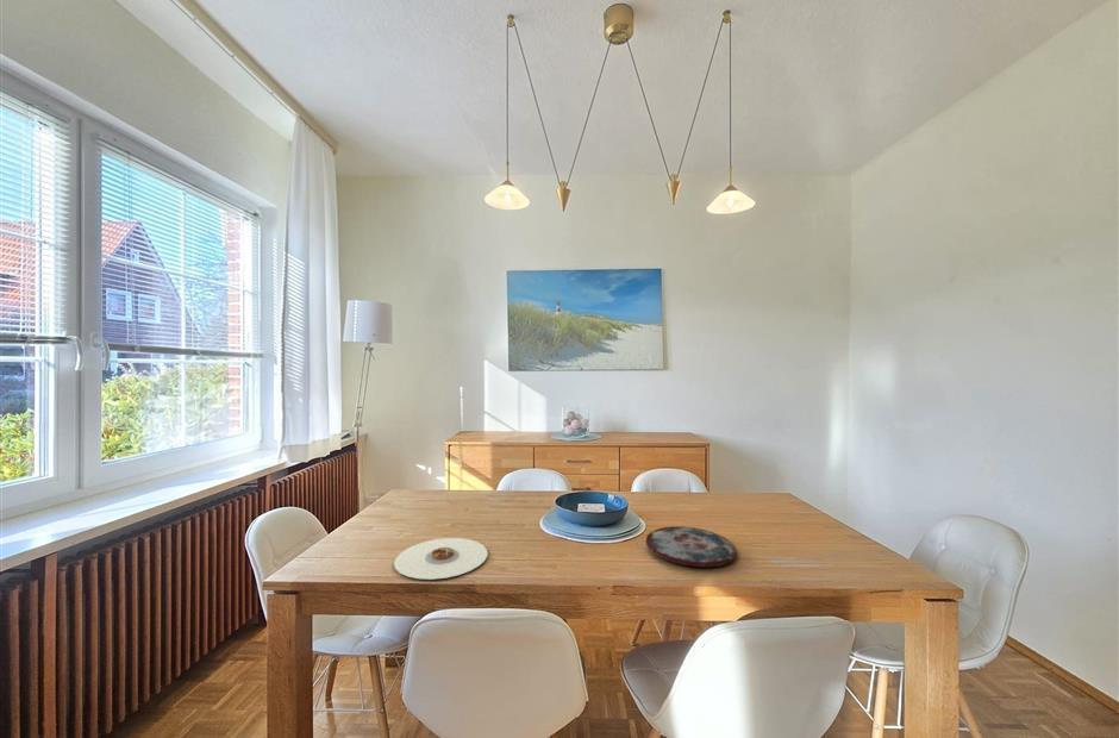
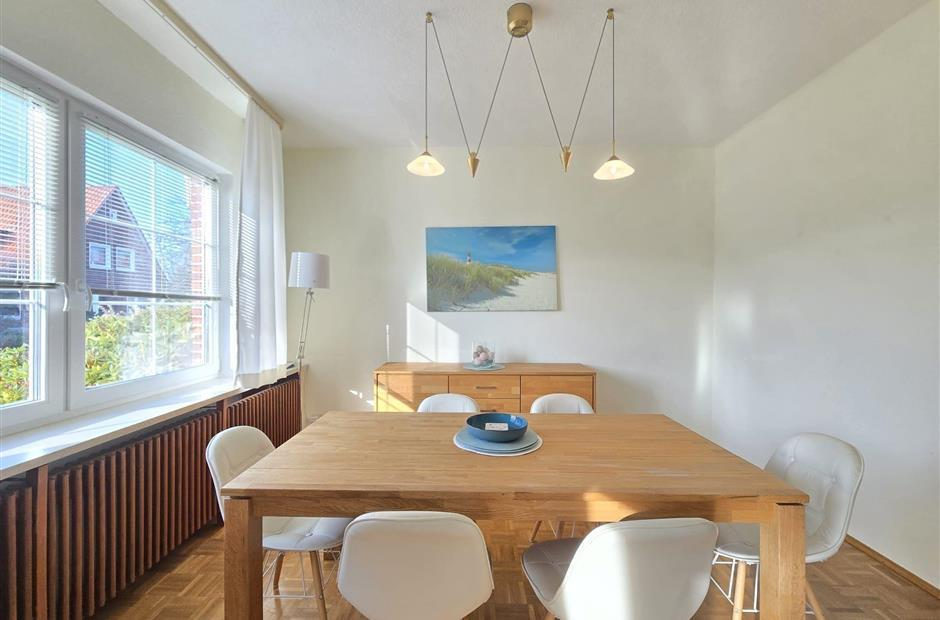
- plate (442, 552)
- plate (689, 544)
